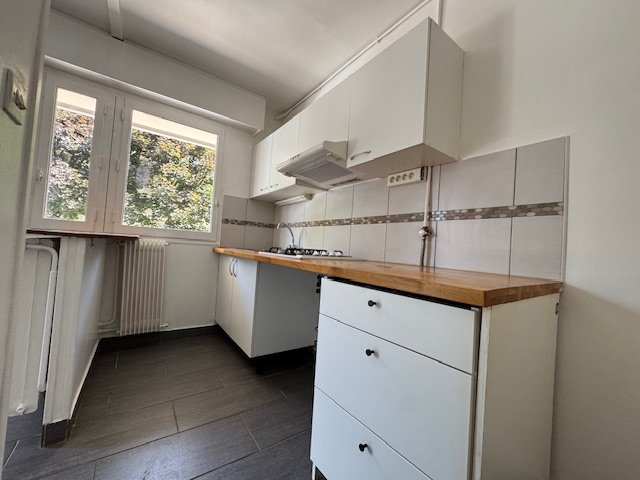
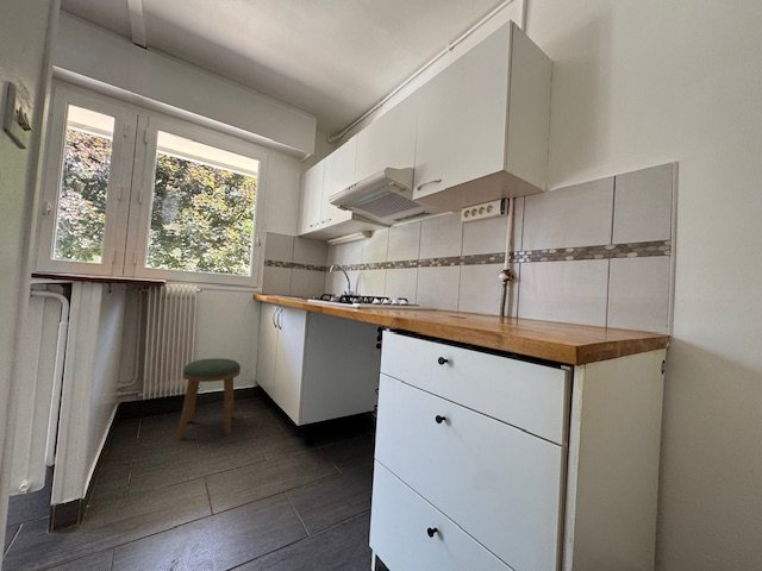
+ stool (210, 381)
